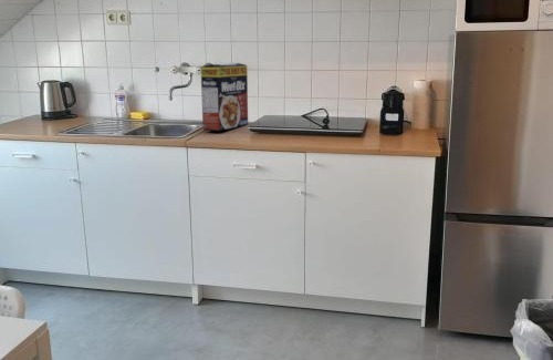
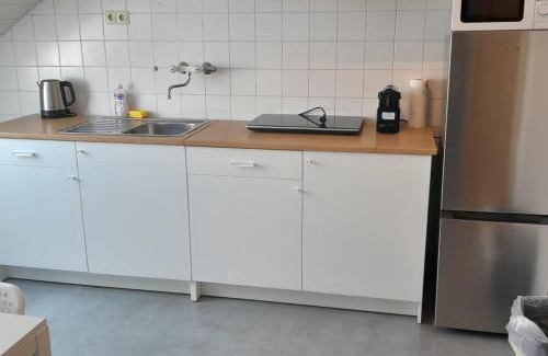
- cereal box (225, 95)
